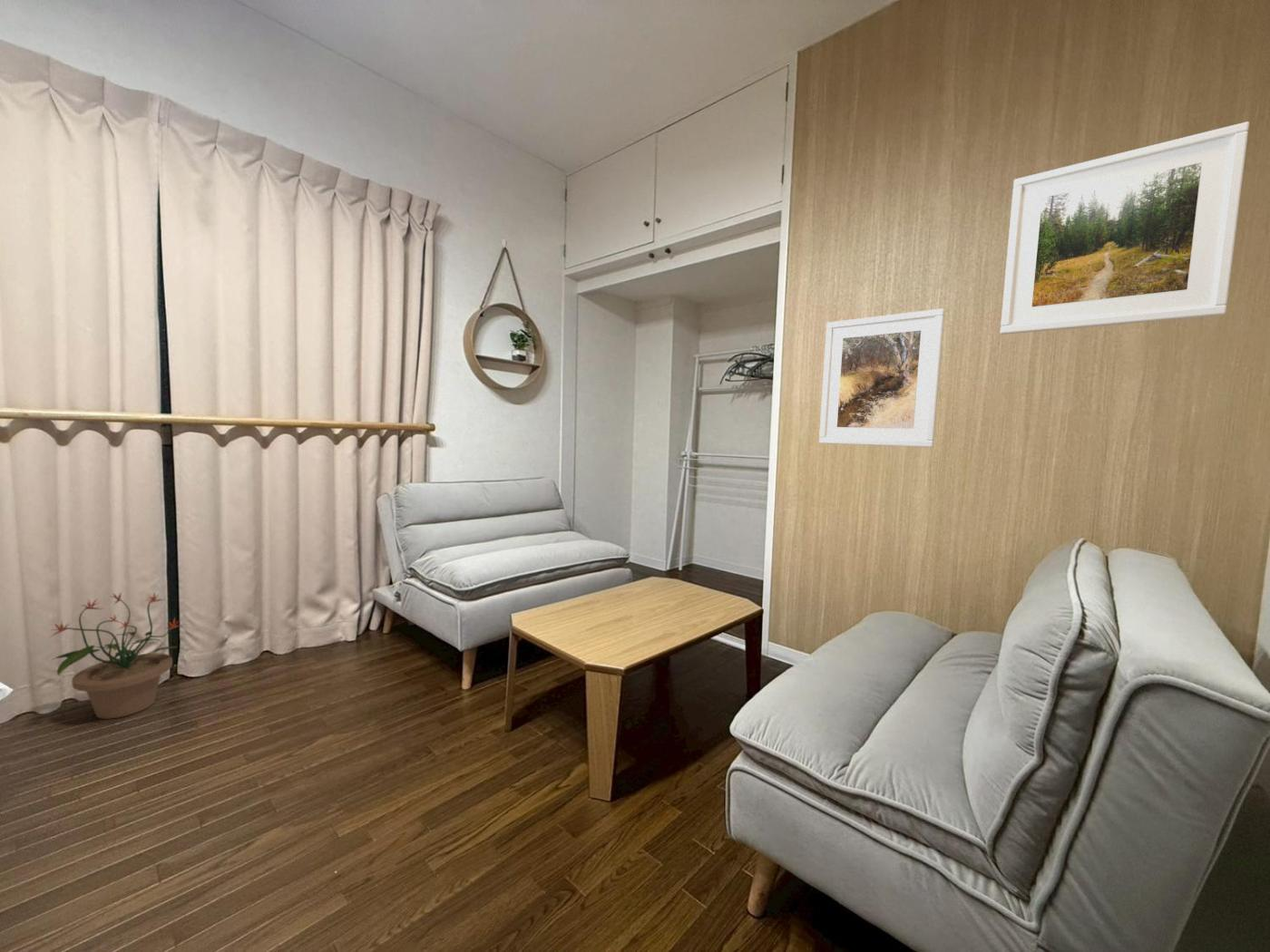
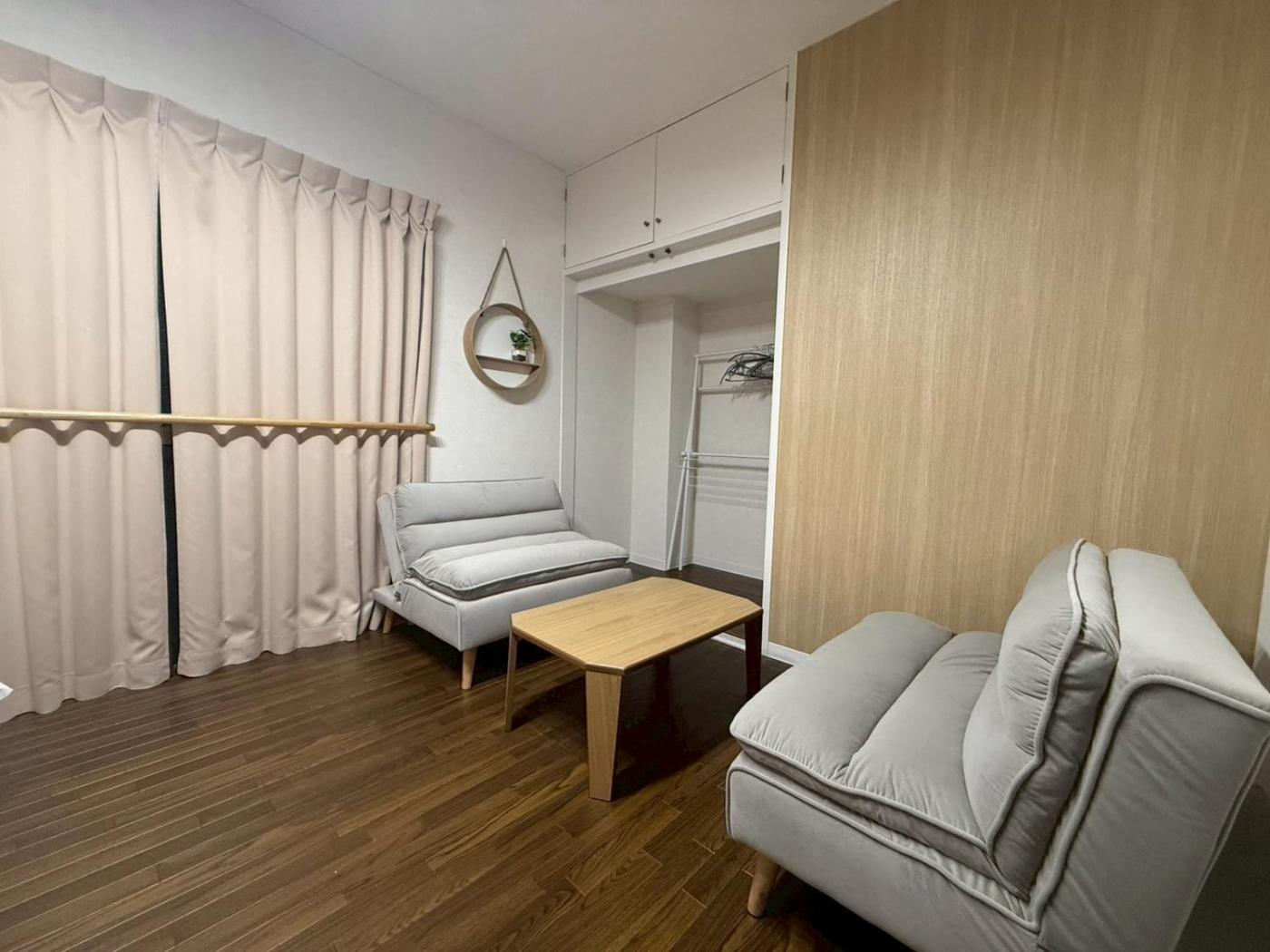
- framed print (1109, 241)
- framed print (876, 381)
- potted plant (121, 652)
